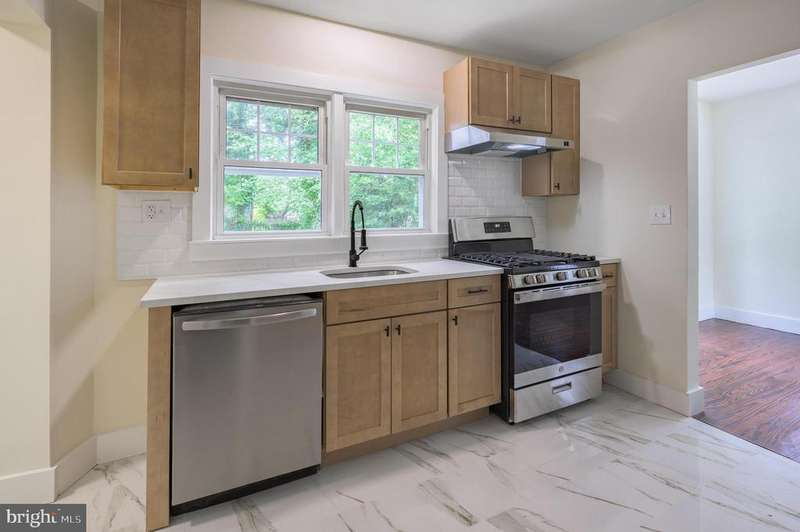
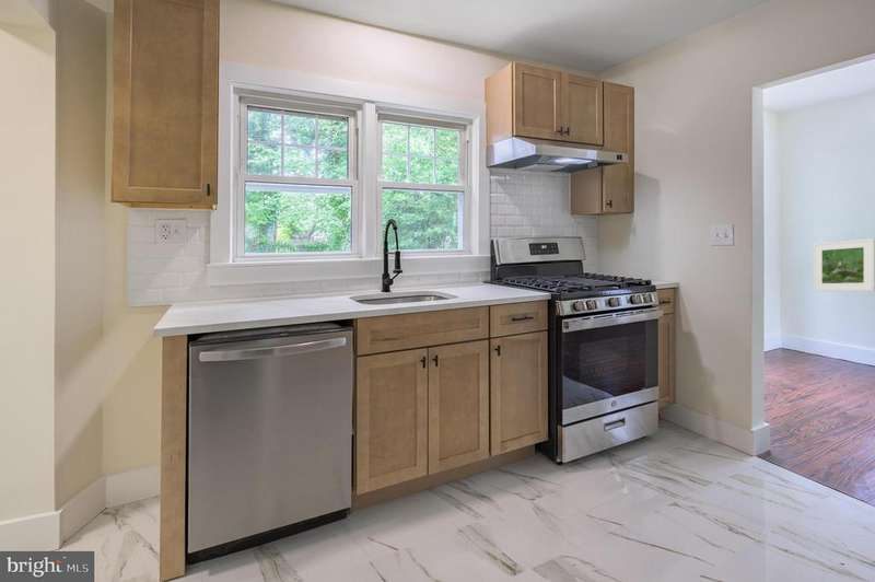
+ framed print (842, 266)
